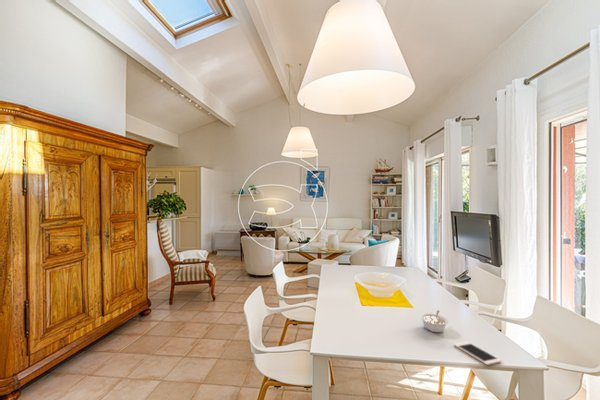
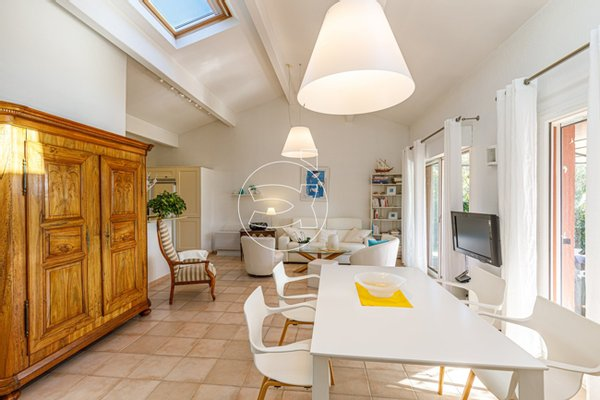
- legume (433, 321)
- cell phone (476, 352)
